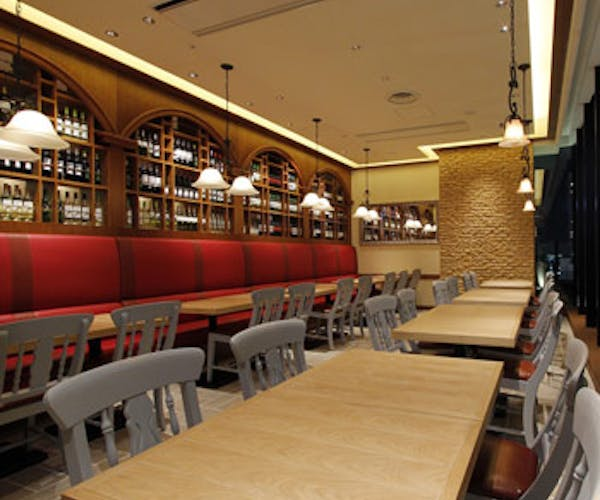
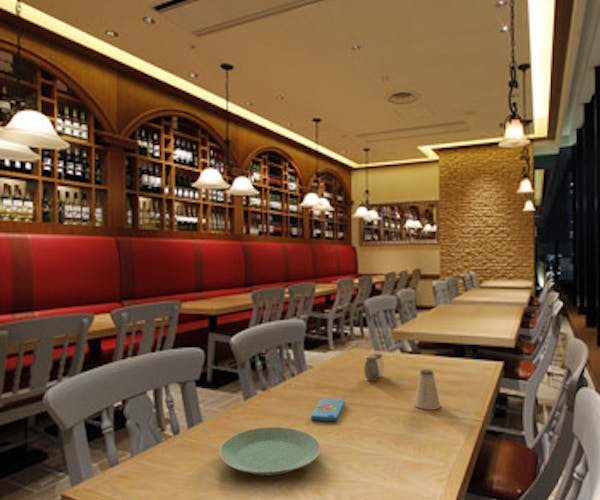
+ salt and pepper shaker (374, 366)
+ saltshaker (427, 388)
+ plate (270, 452)
+ smartphone (328, 409)
